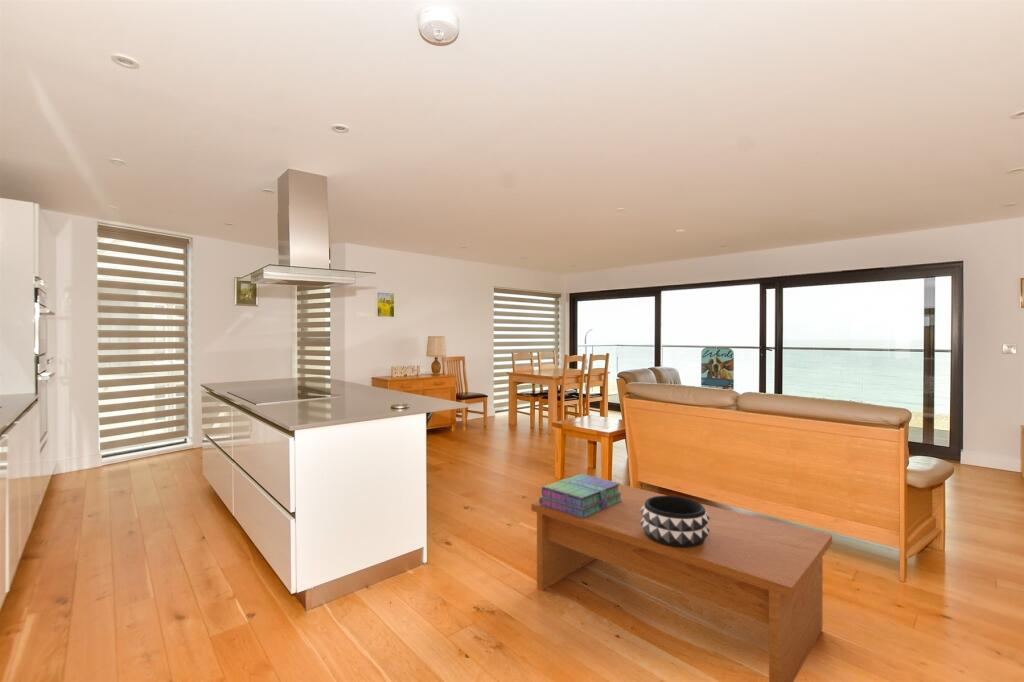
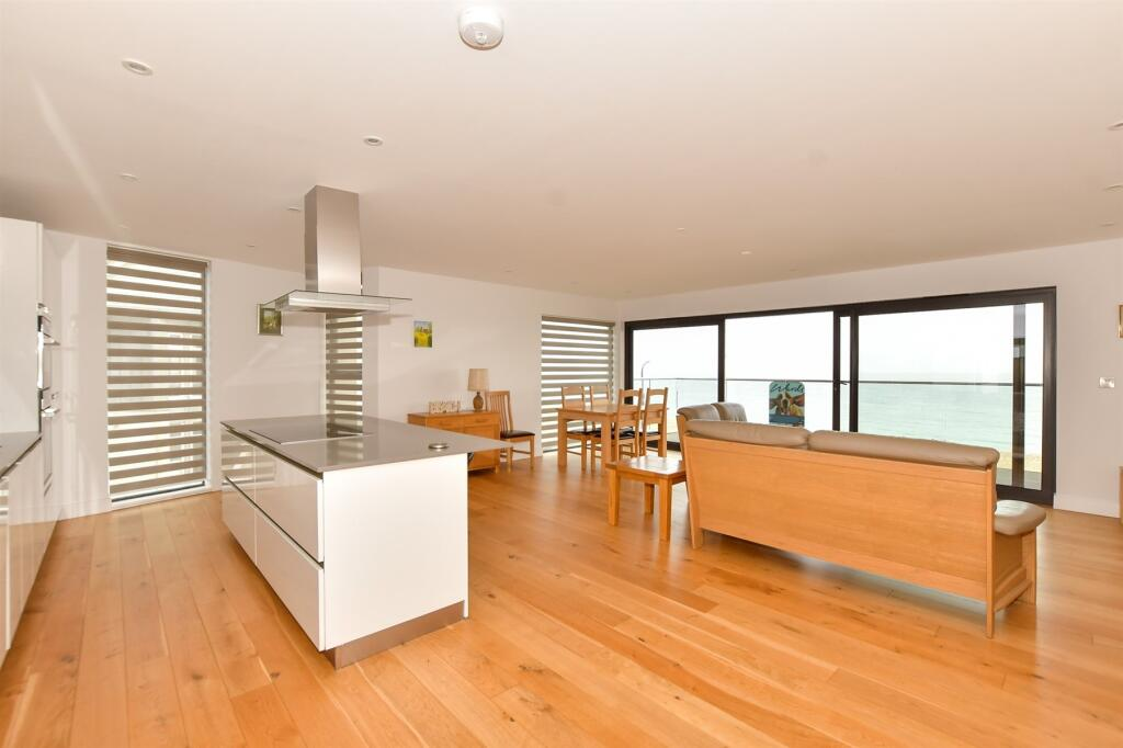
- coffee table (668, 562)
- stack of books (581, 493)
- decorative bowl (674, 519)
